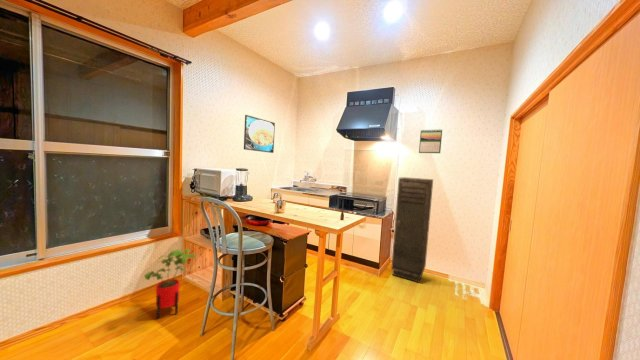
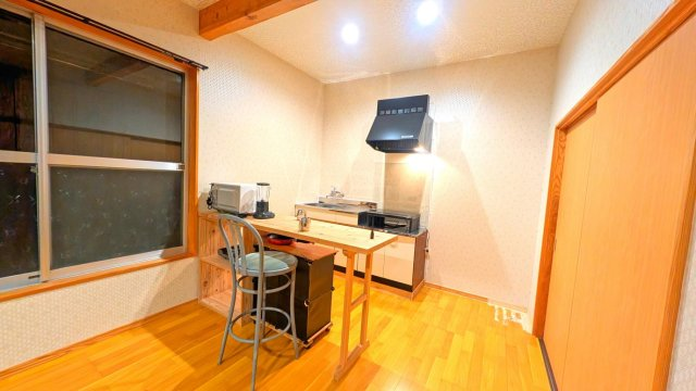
- storage cabinet (412, 226)
- house plant (169, 280)
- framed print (260, 135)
- calendar (430, 141)
